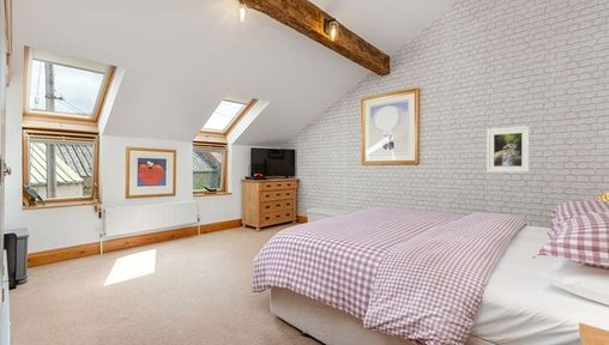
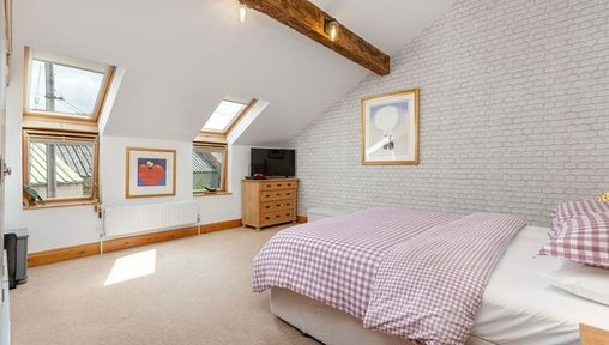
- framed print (507, 150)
